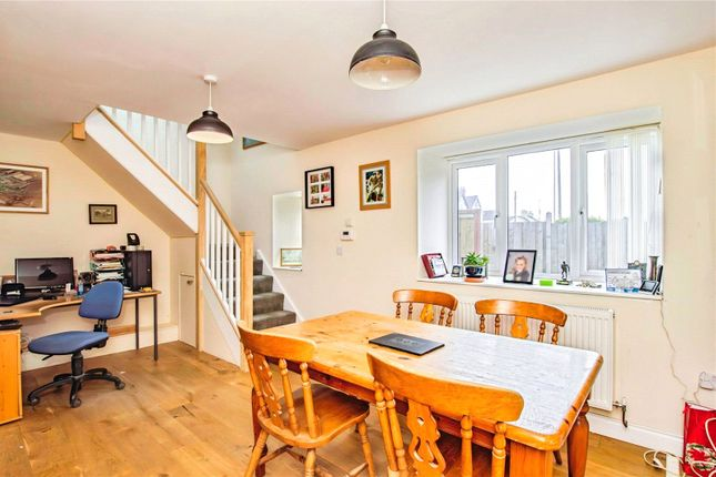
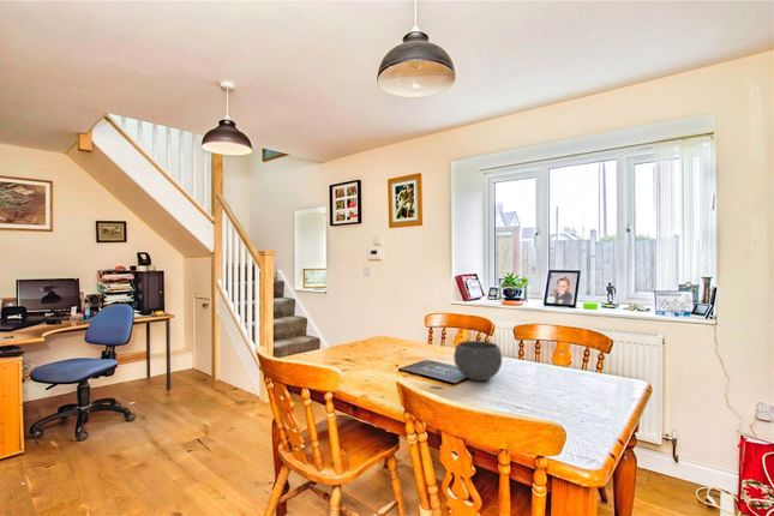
+ bowl (478, 361)
